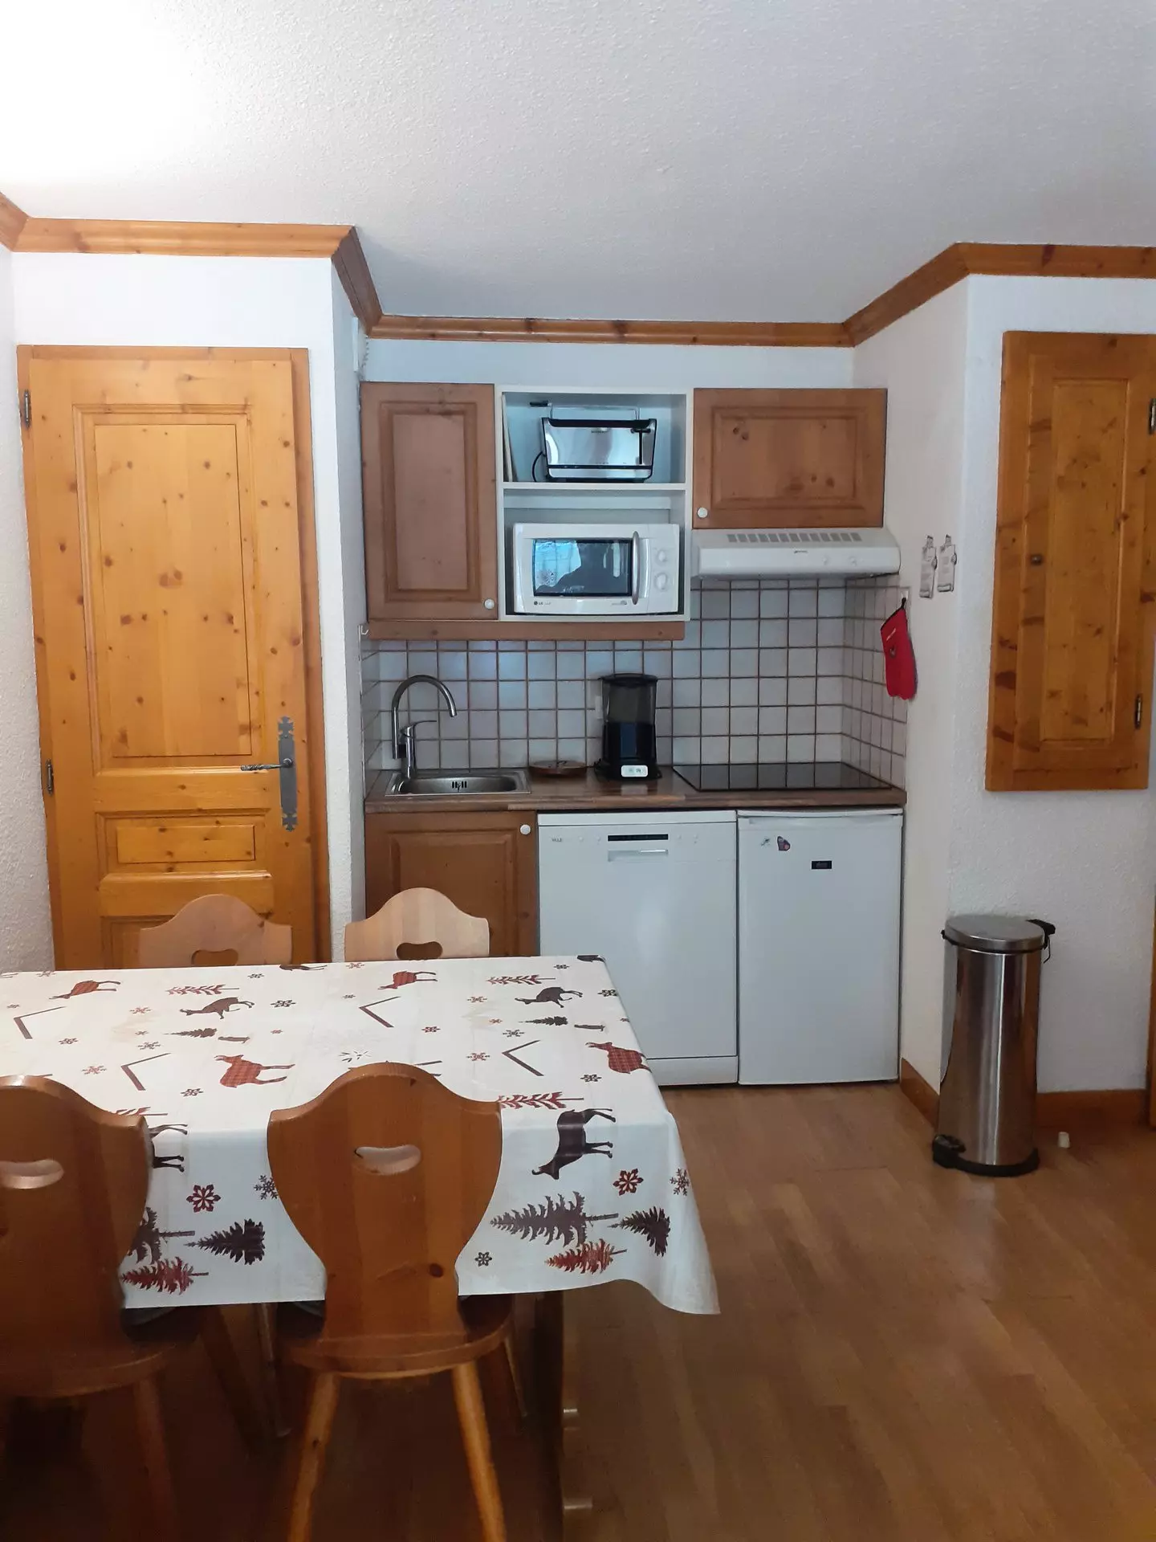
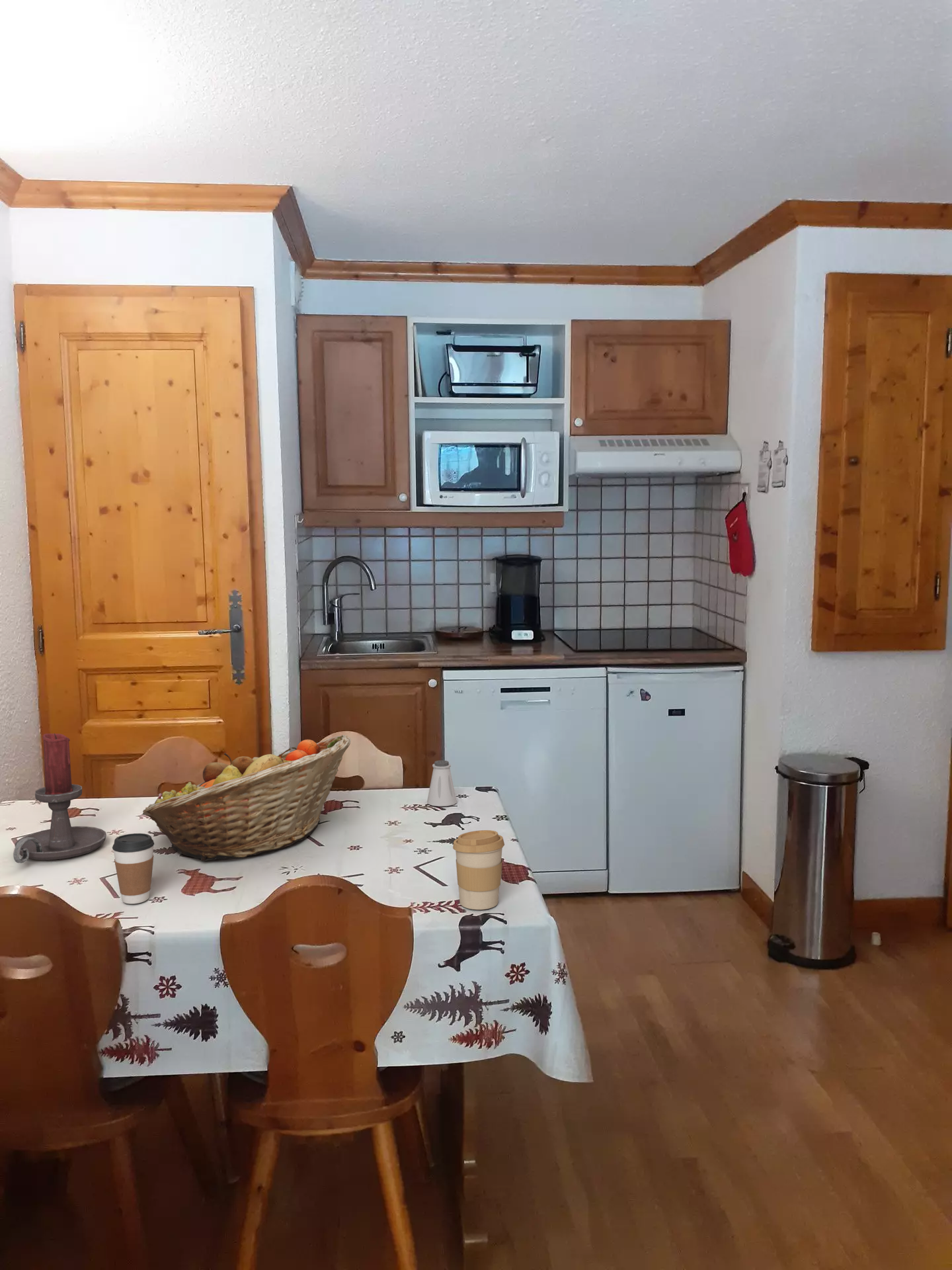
+ saltshaker (442, 782)
+ fruit basket (254, 789)
+ coffee cup (479, 867)
+ candle holder (50, 794)
+ coffee cup (134, 868)
